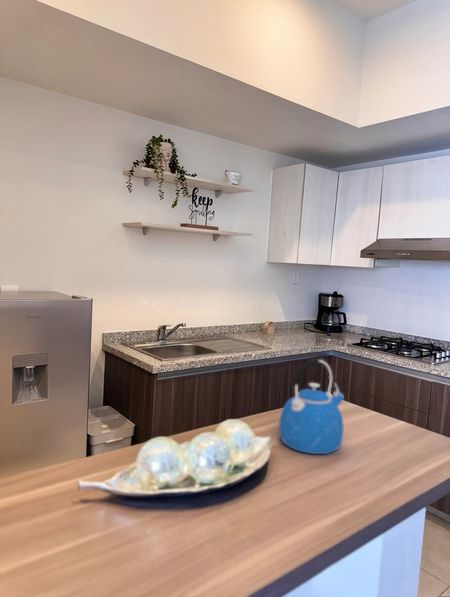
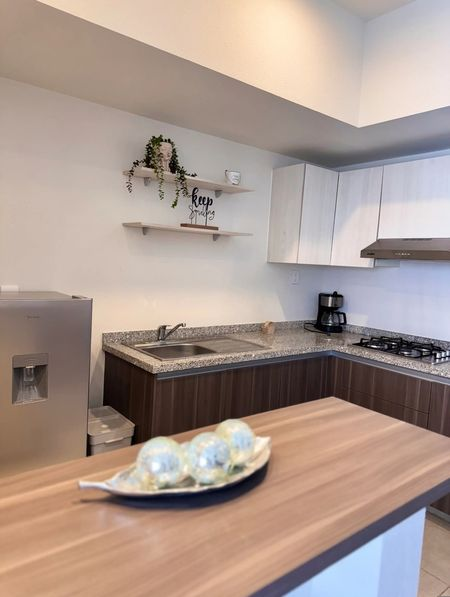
- kettle (318, 399)
